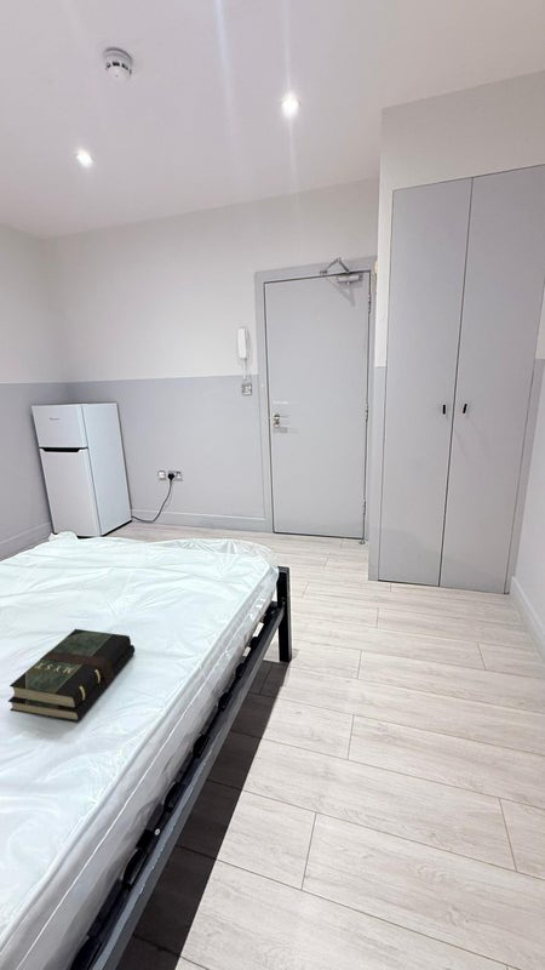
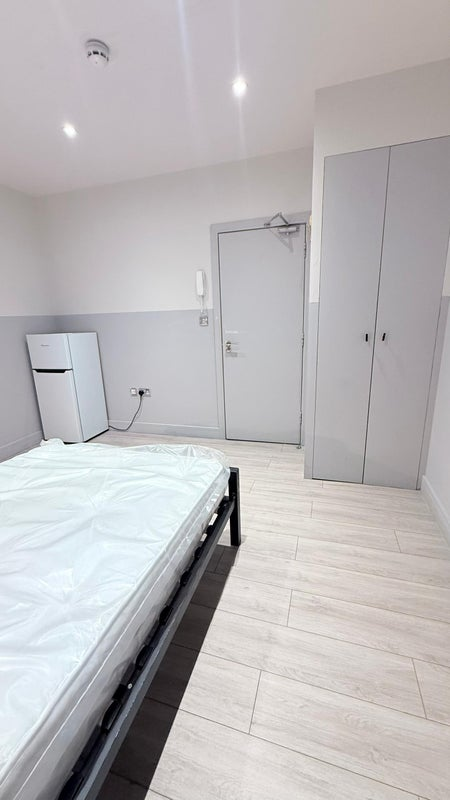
- book (76, 668)
